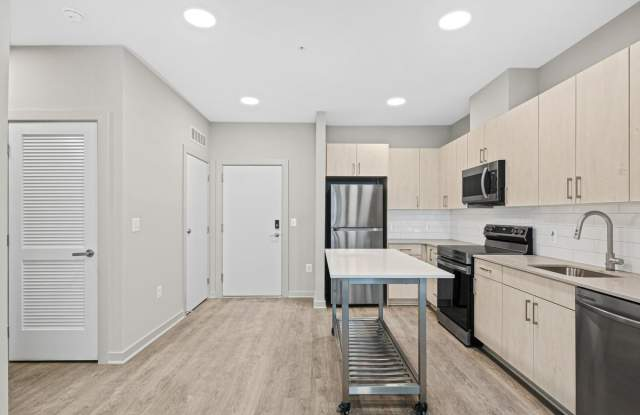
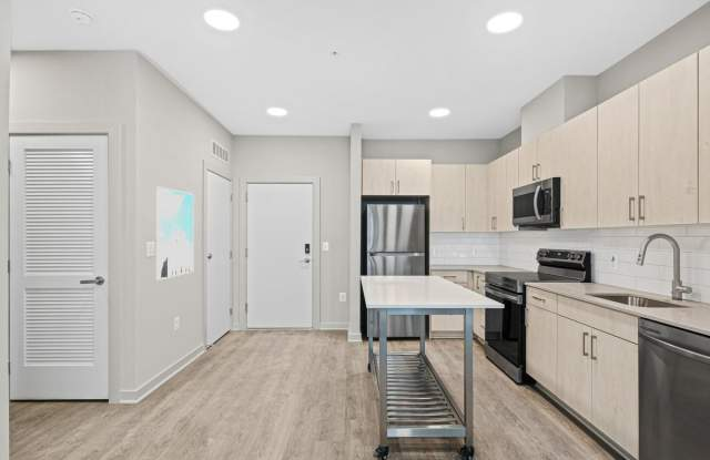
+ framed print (176, 233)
